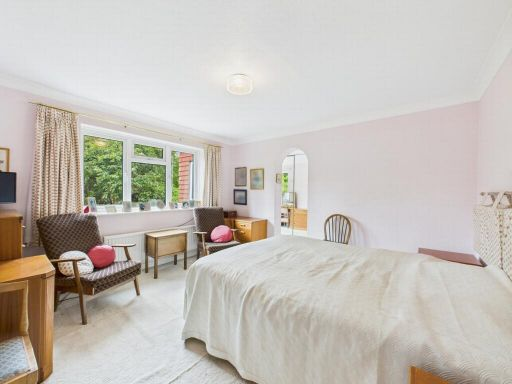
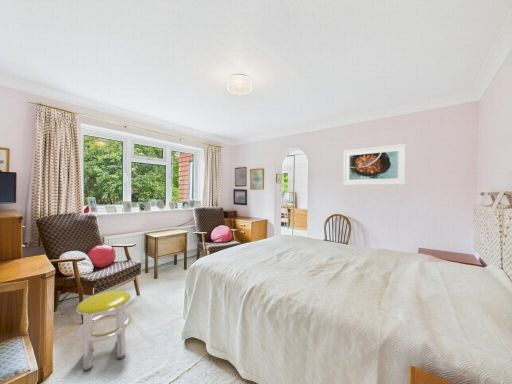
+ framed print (372, 166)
+ stool (103, 319)
